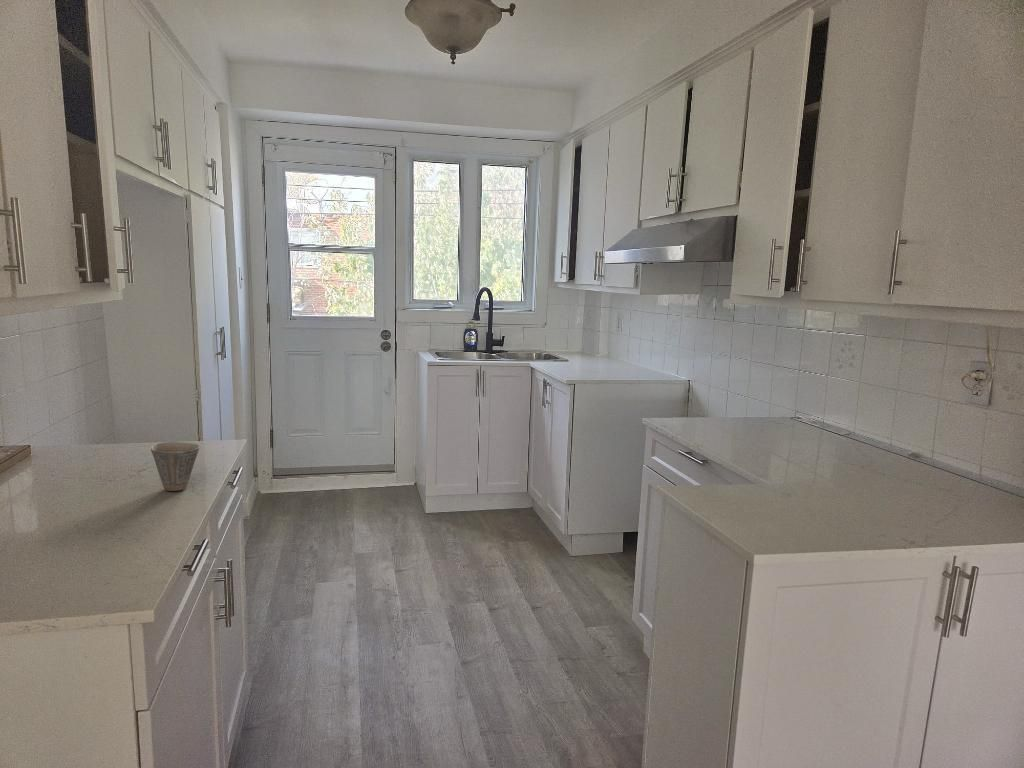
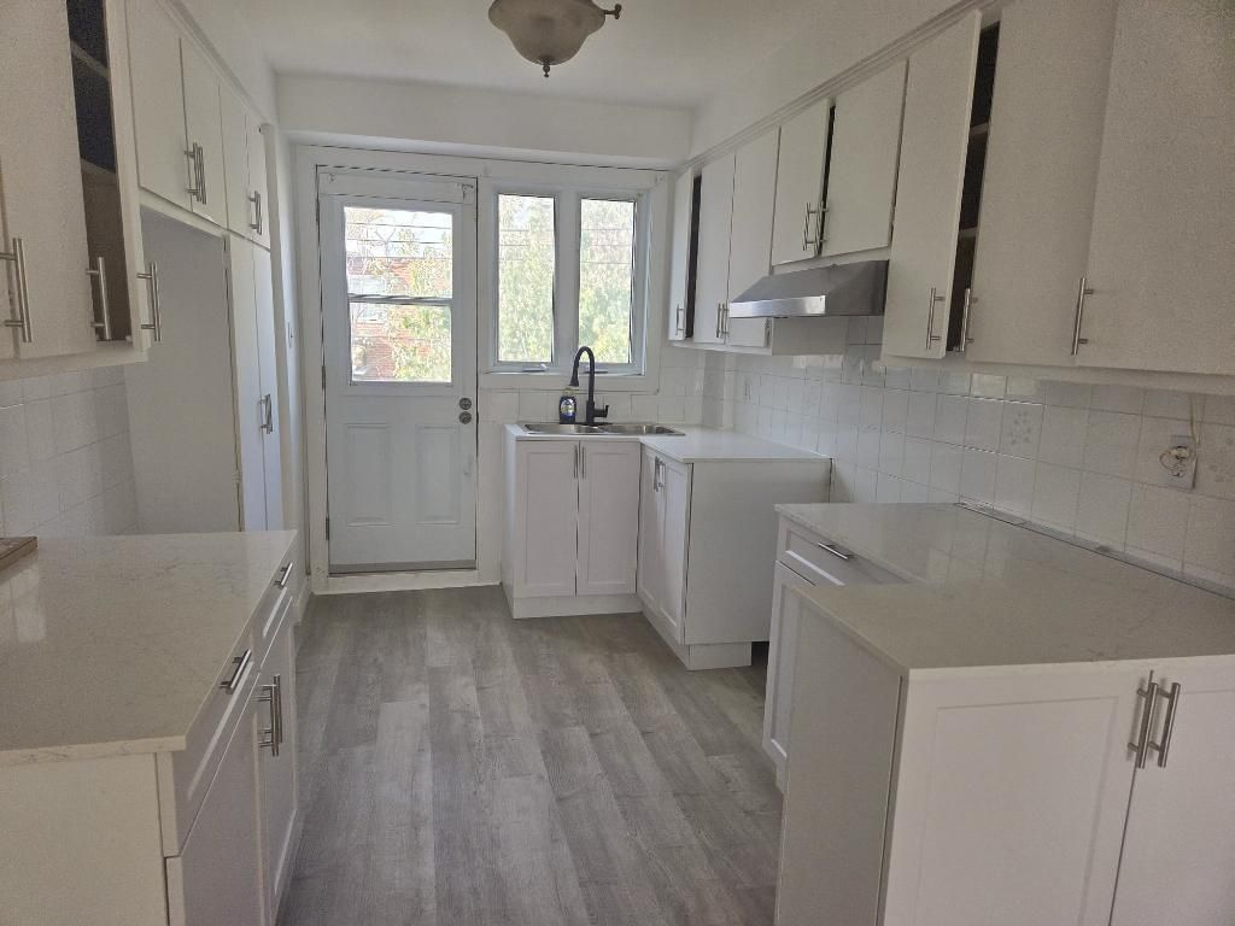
- cup (176, 467)
